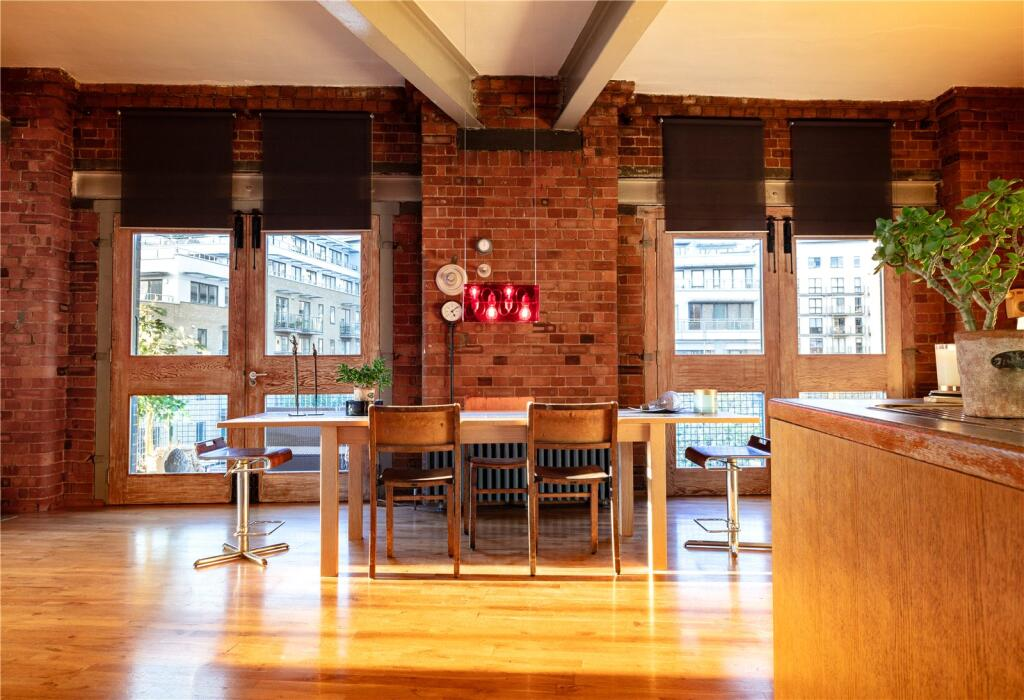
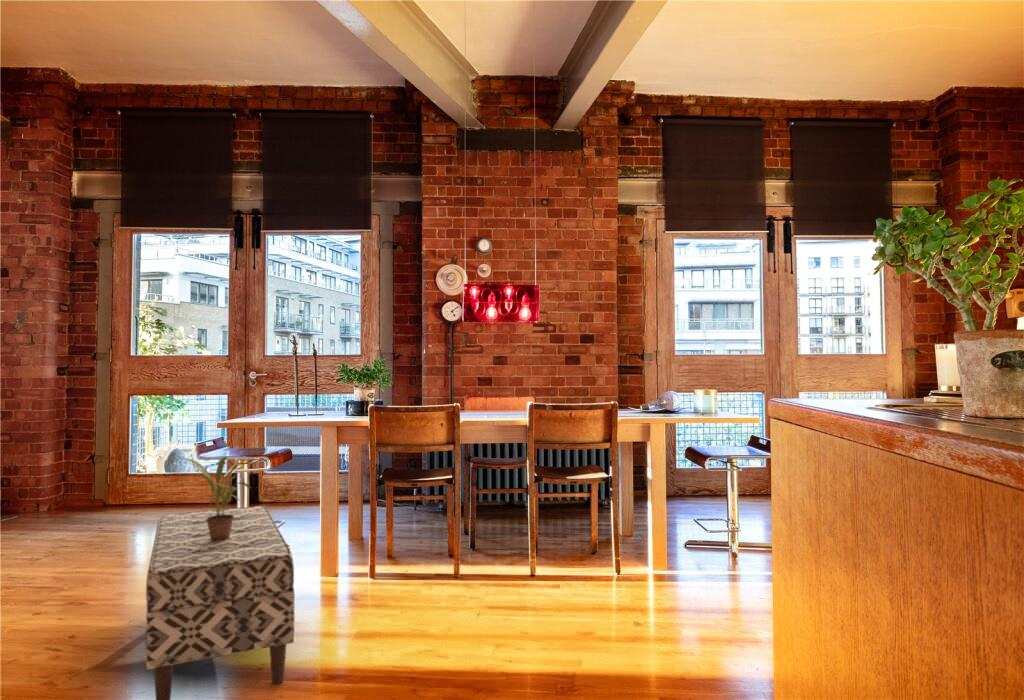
+ potted plant (215, 495)
+ bench (218, 588)
